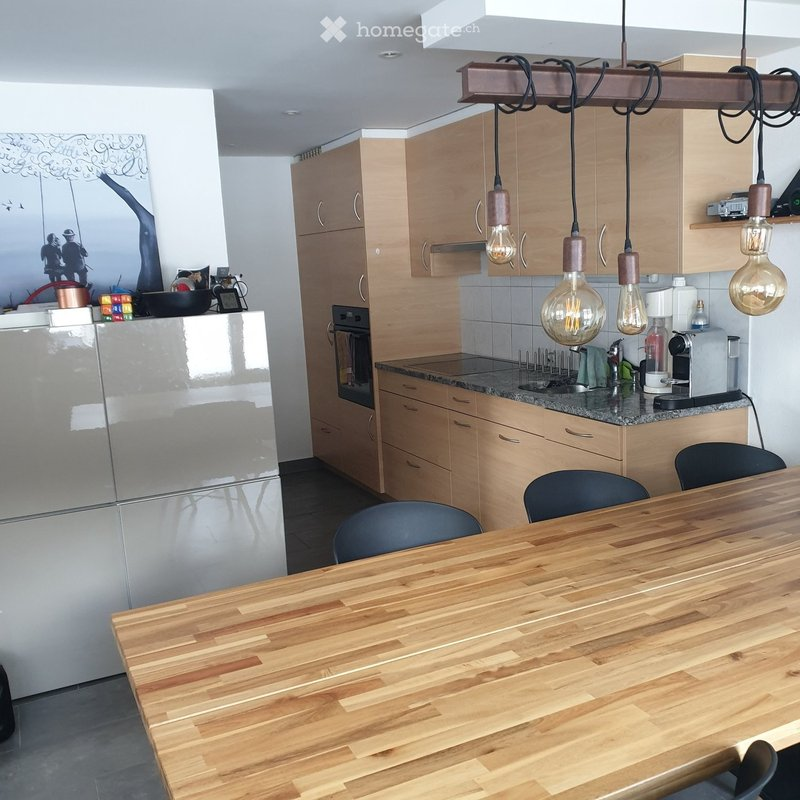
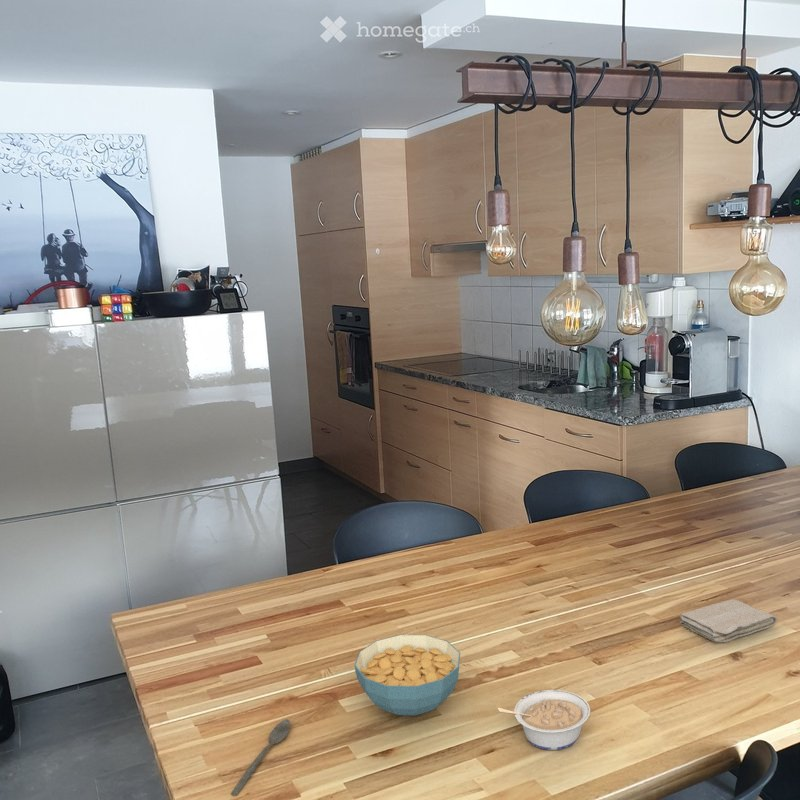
+ spoon (262, 755)
+ washcloth (726, 618)
+ cereal bowl (409, 683)
+ legume (550, 721)
